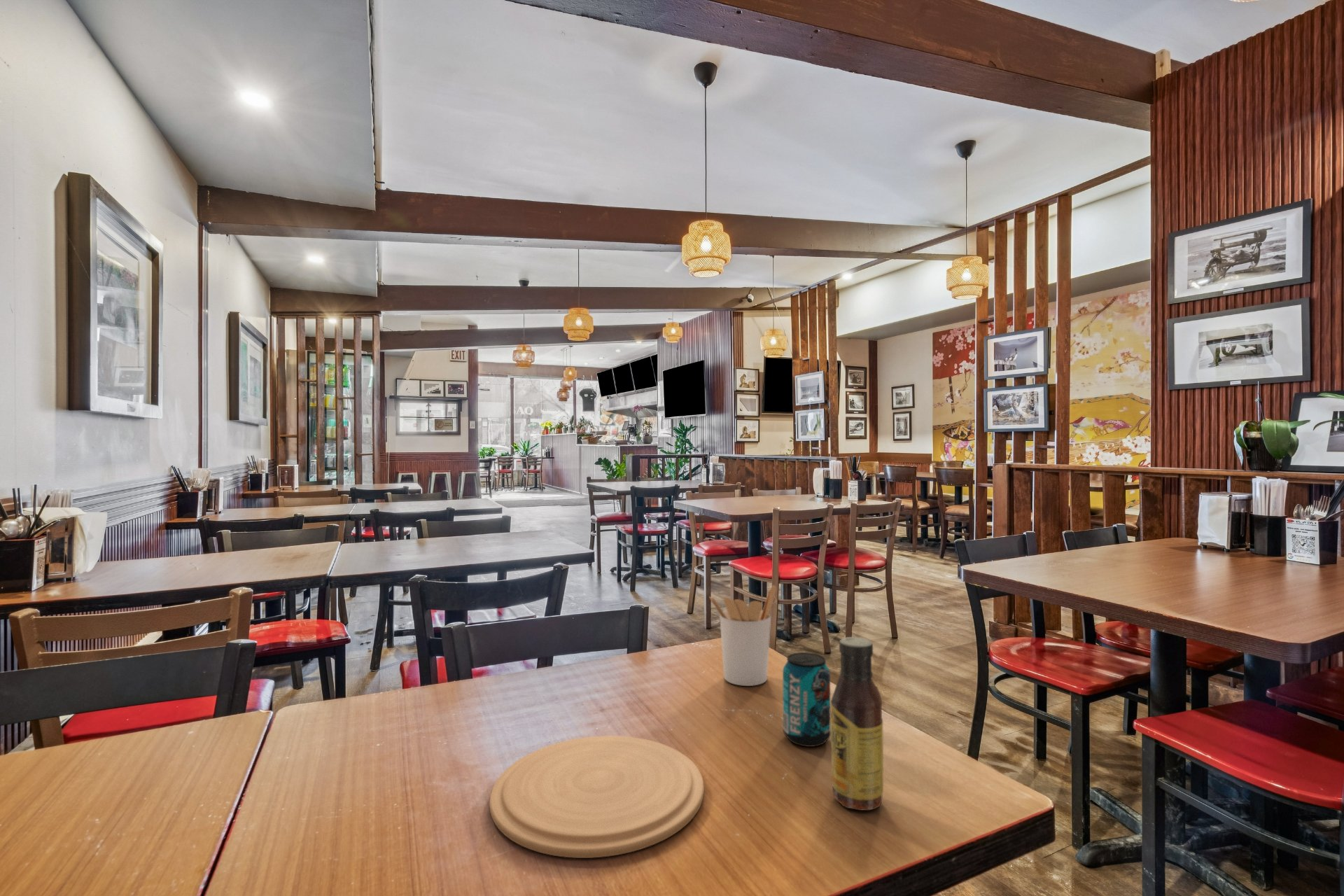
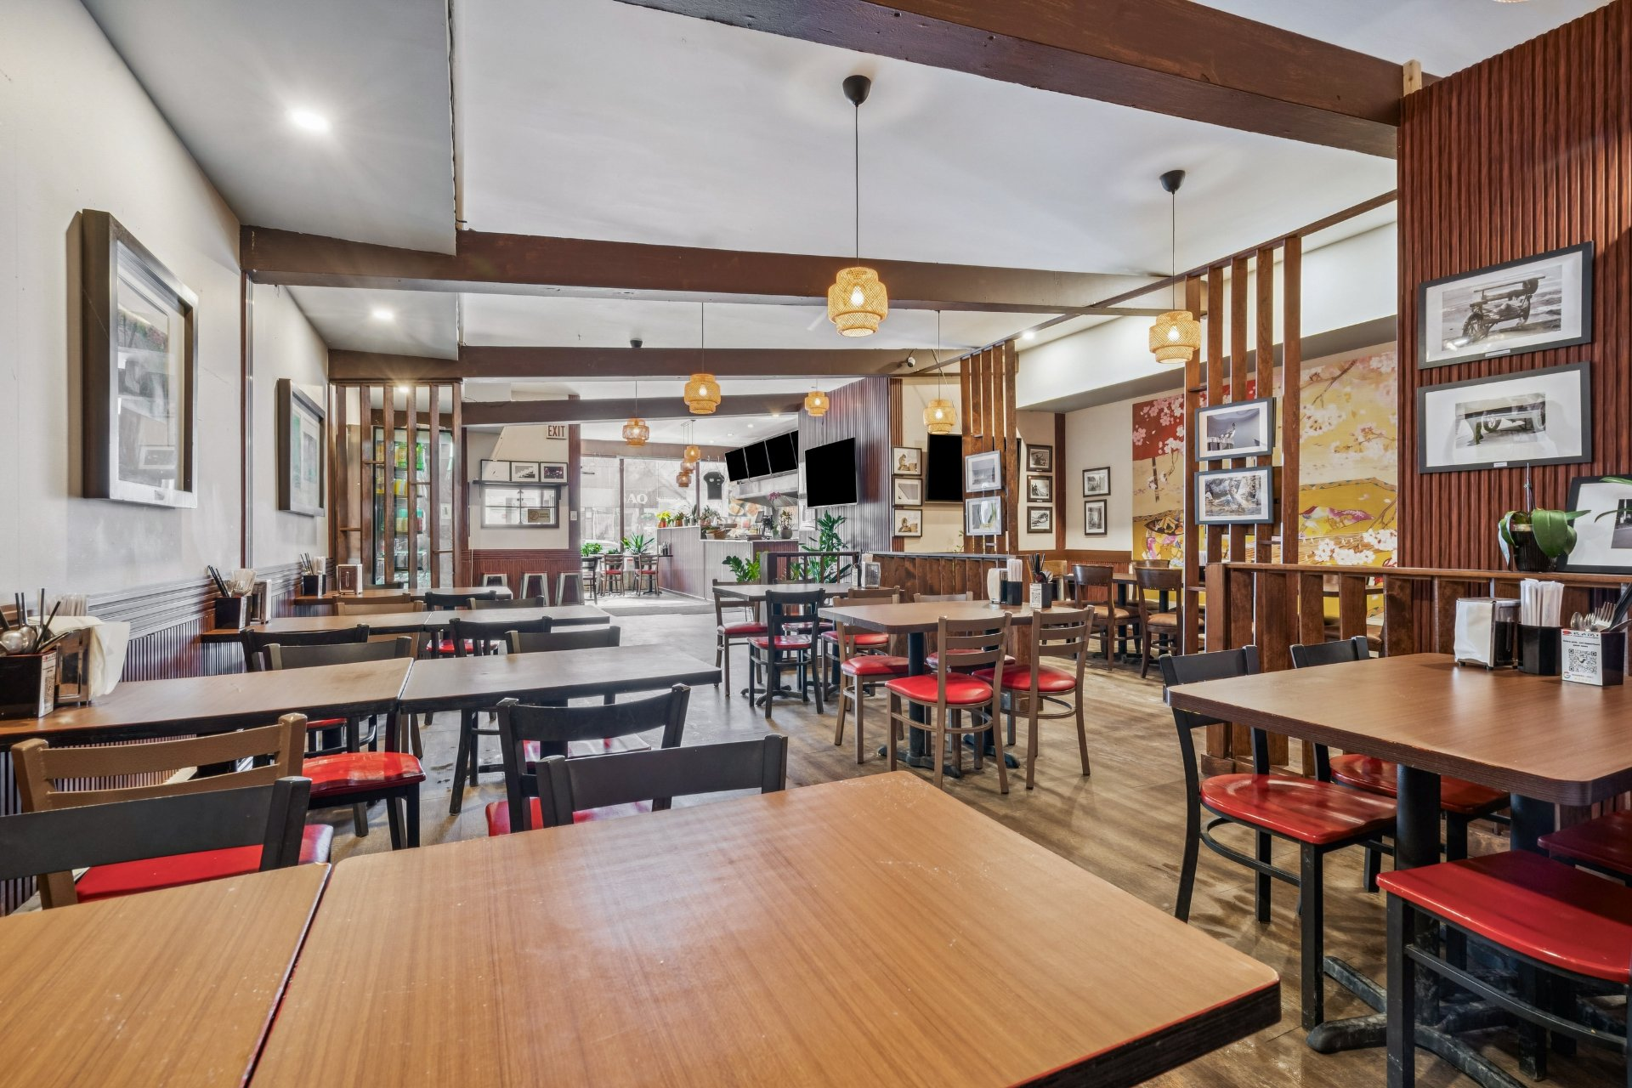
- sauce bottle (856, 720)
- plate (598, 785)
- beverage can (806, 698)
- utensil holder (745, 634)
